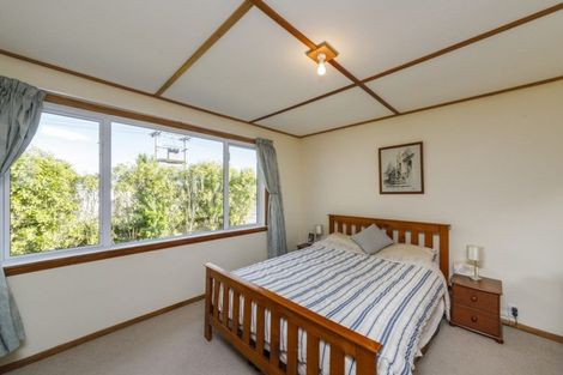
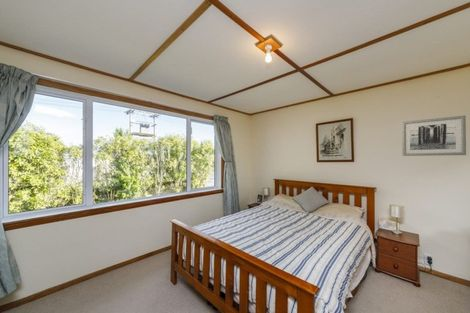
+ wall art (431, 137)
